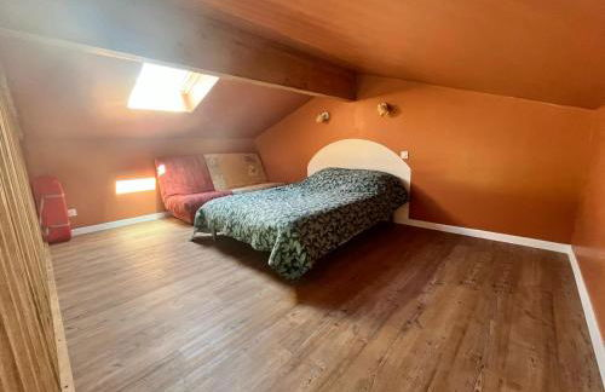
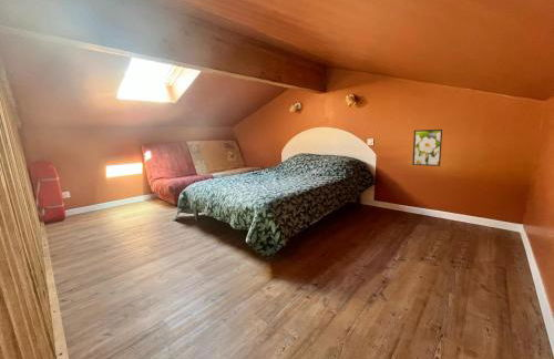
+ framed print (427, 147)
